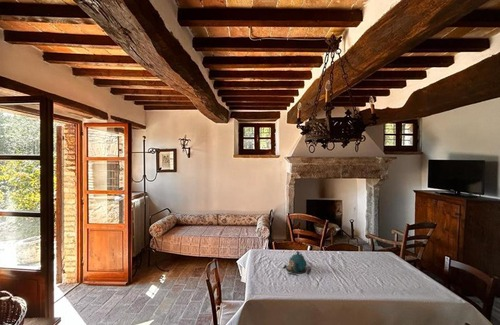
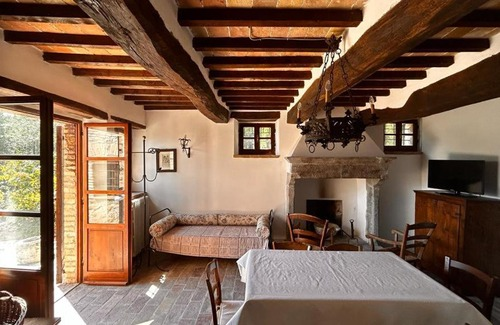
- teapot (296, 260)
